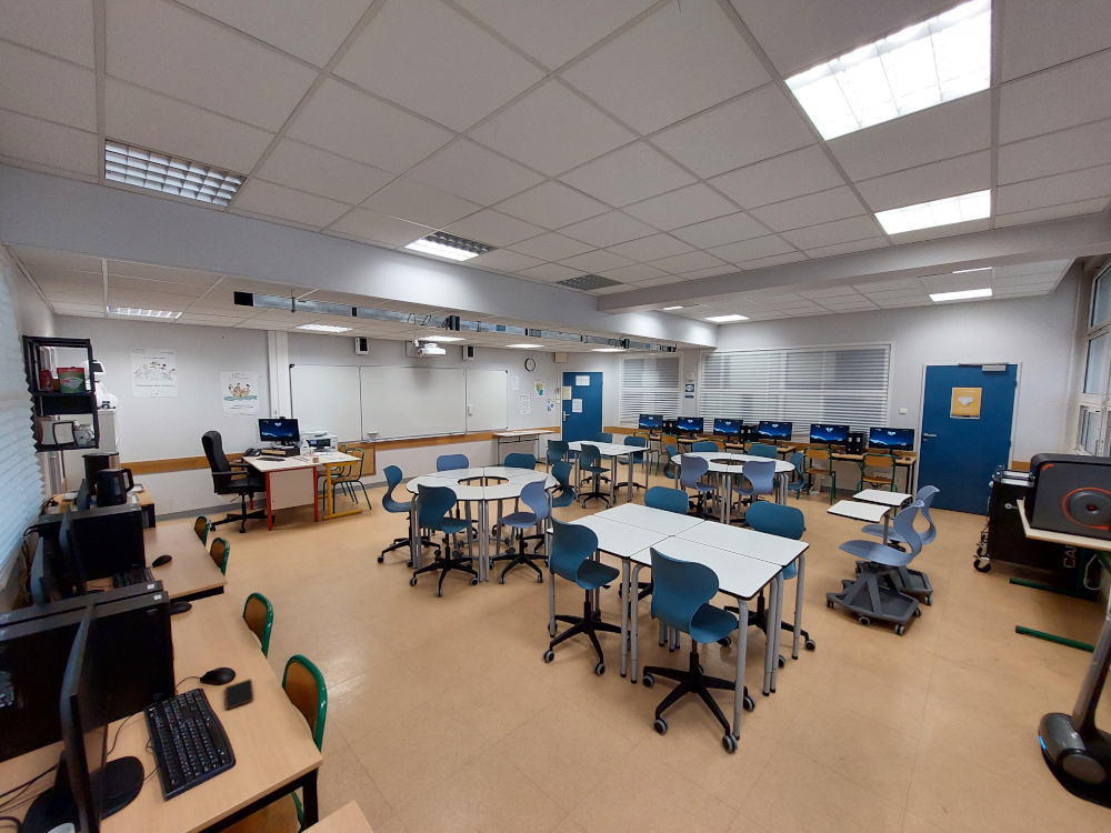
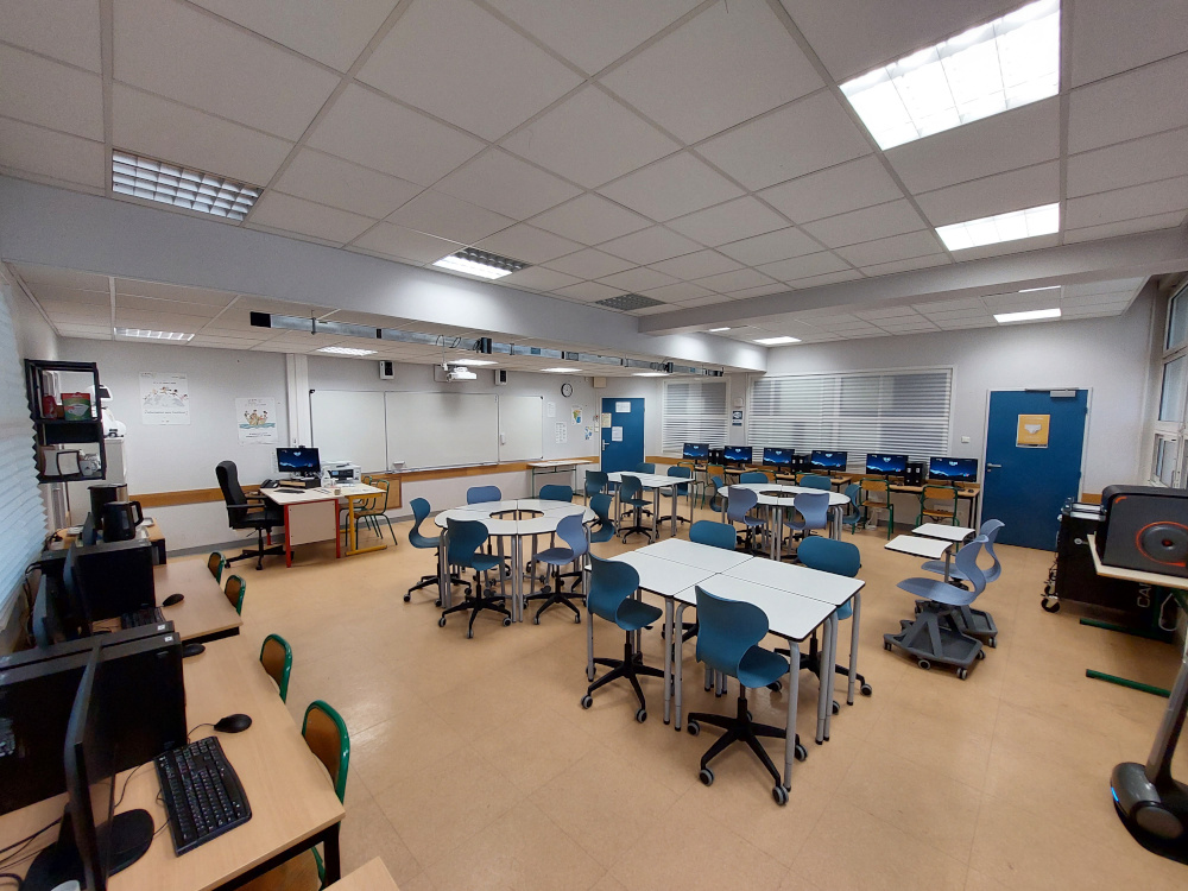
- smartphone (239, 693)
